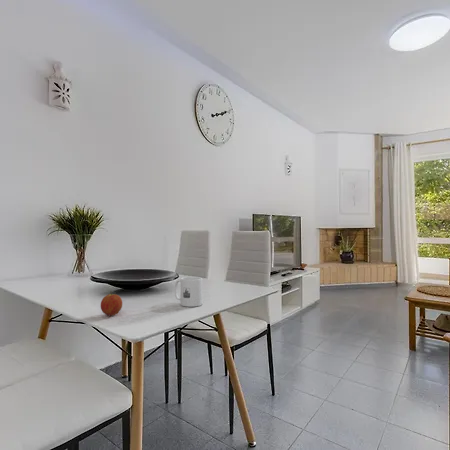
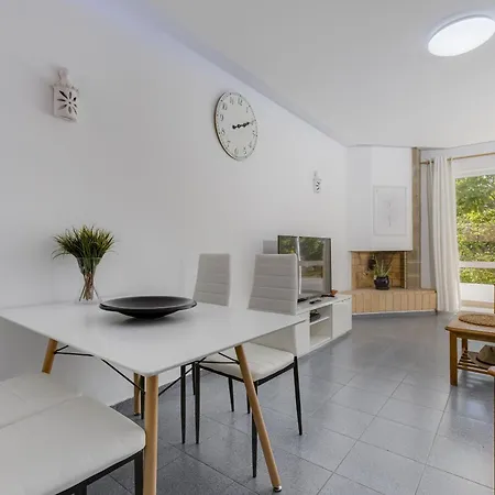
- fruit (111, 303)
- mug (187, 290)
